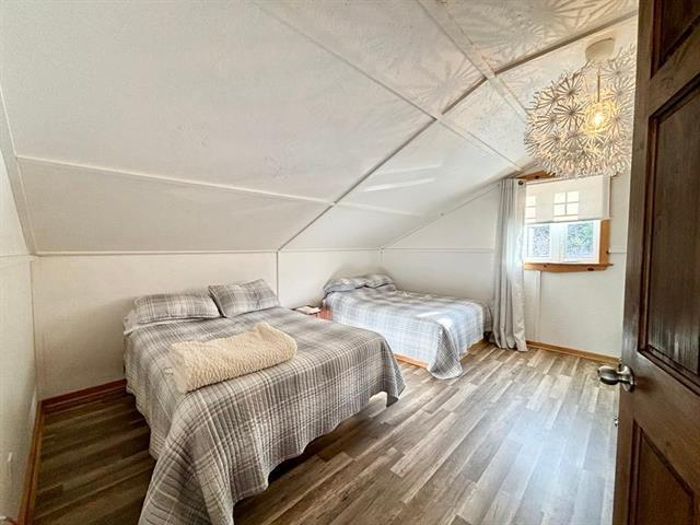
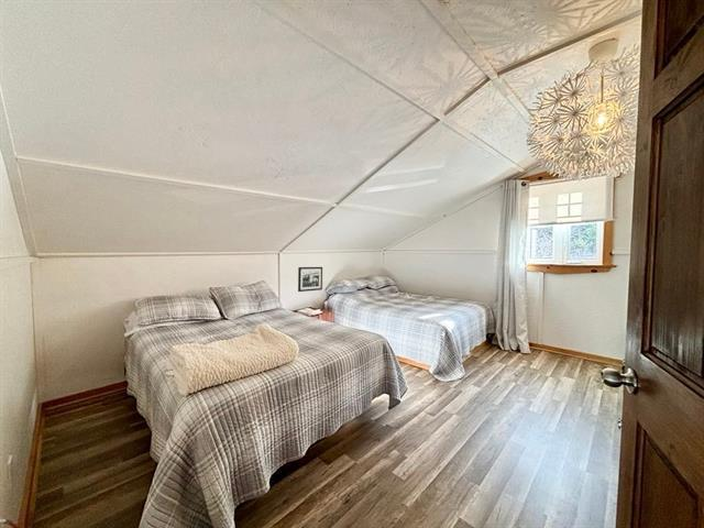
+ picture frame (310, 278)
